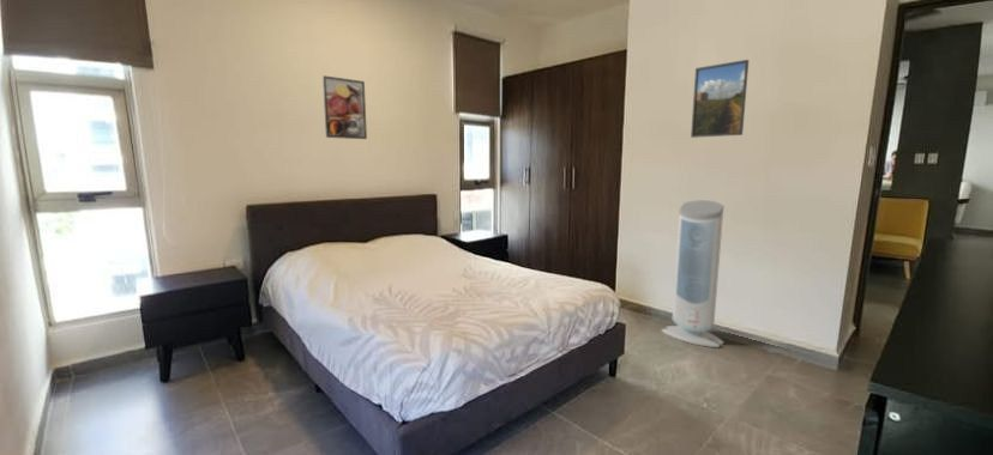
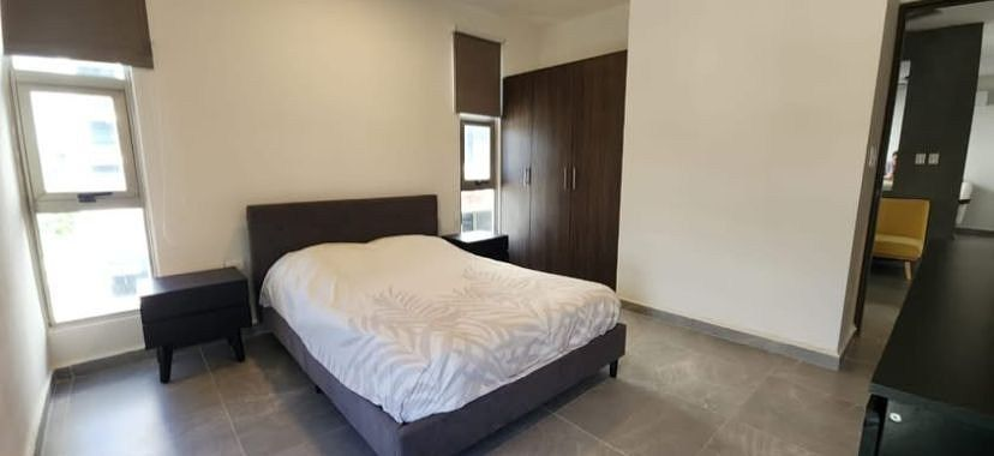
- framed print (718, 101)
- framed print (345, 108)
- air purifier (696, 269)
